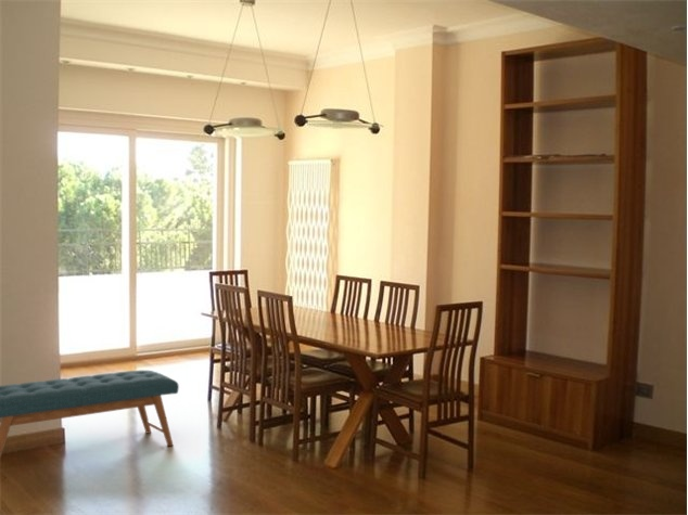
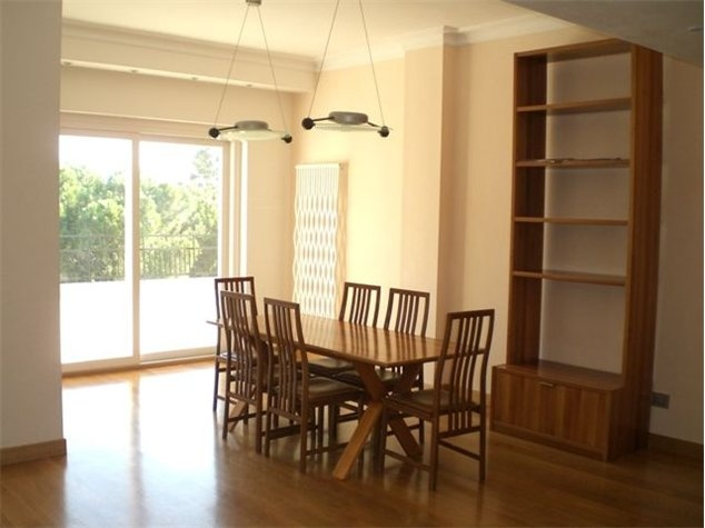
- bench (77, 415)
